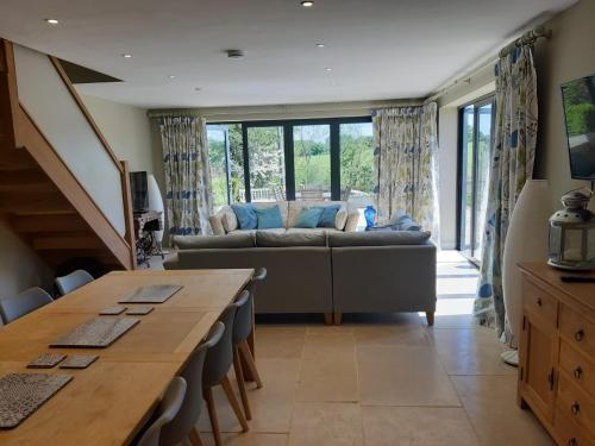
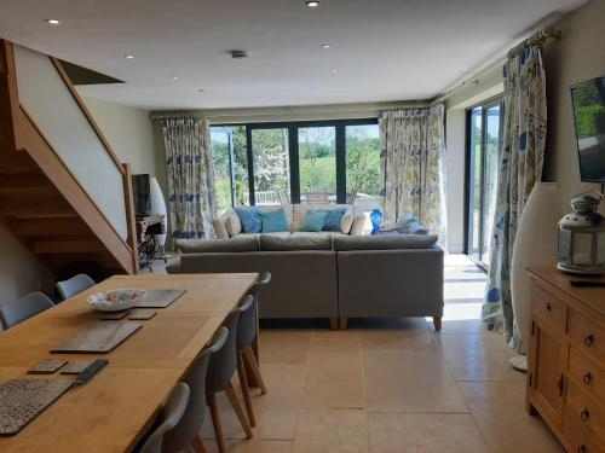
+ decorative bowl (117, 301)
+ remote control (92, 370)
